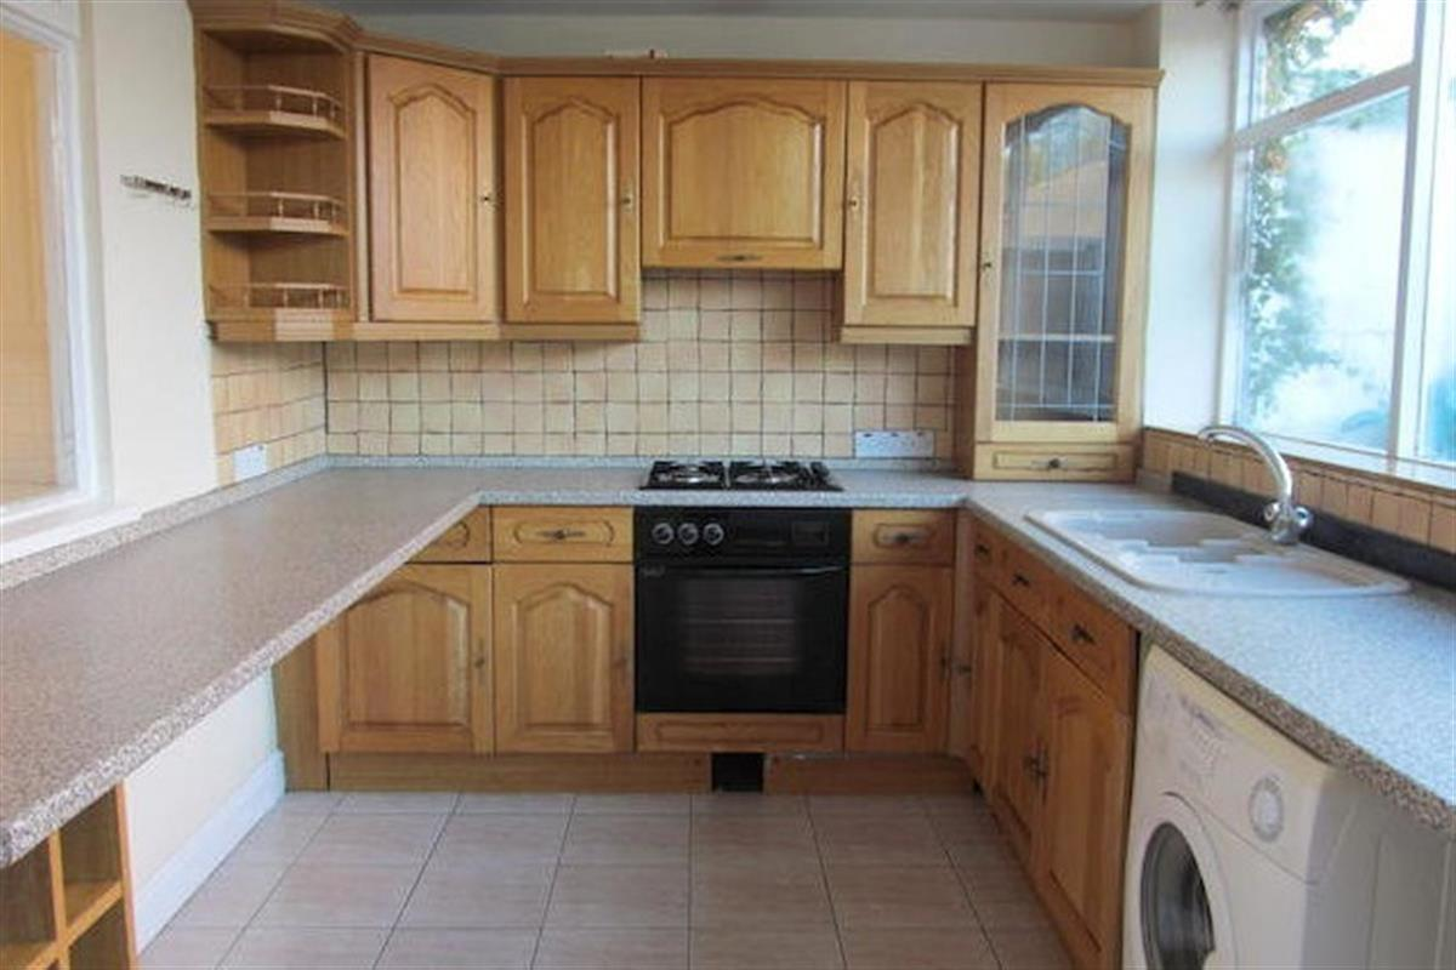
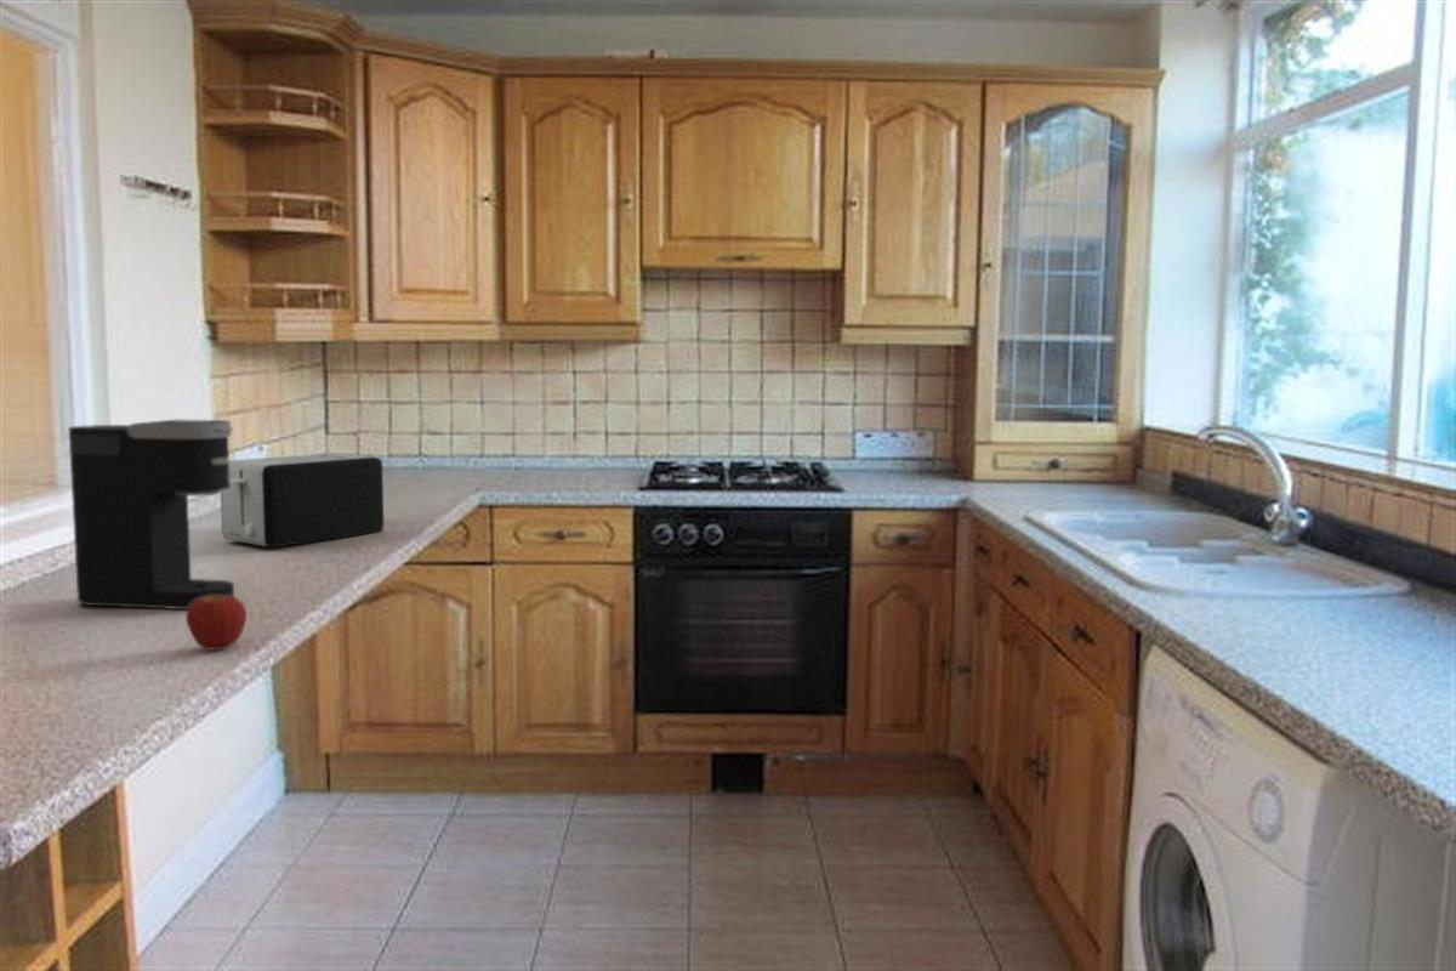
+ toaster (303, 498)
+ apple (216, 620)
+ coffee maker (154, 511)
